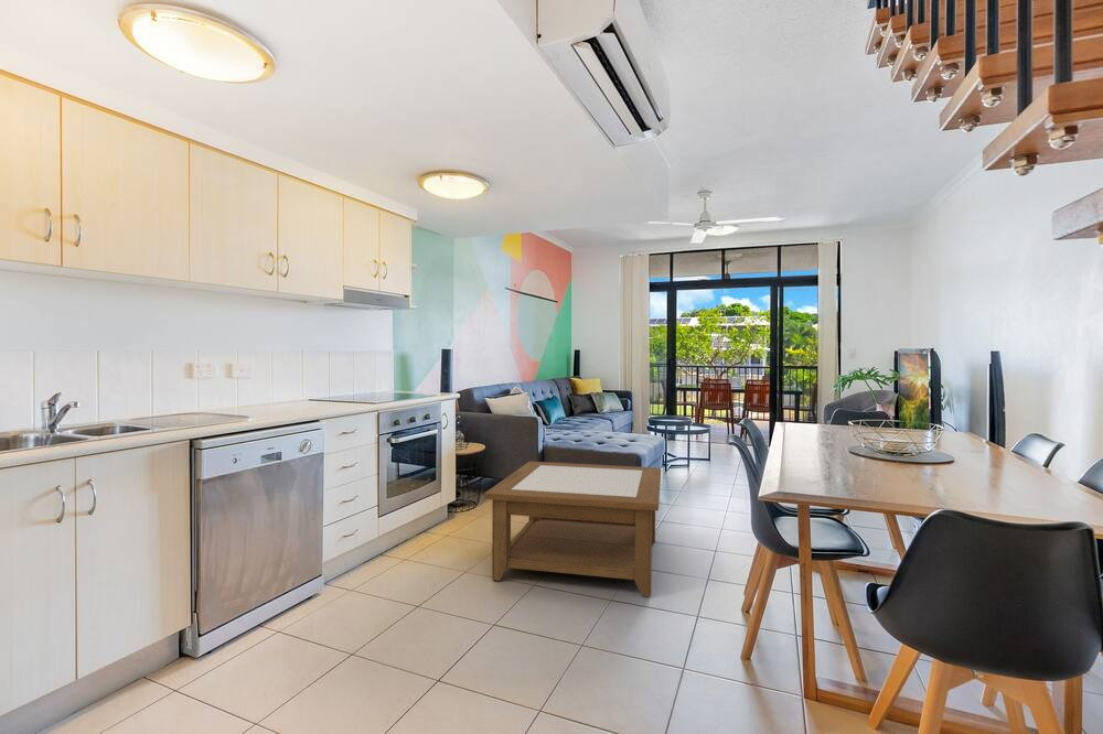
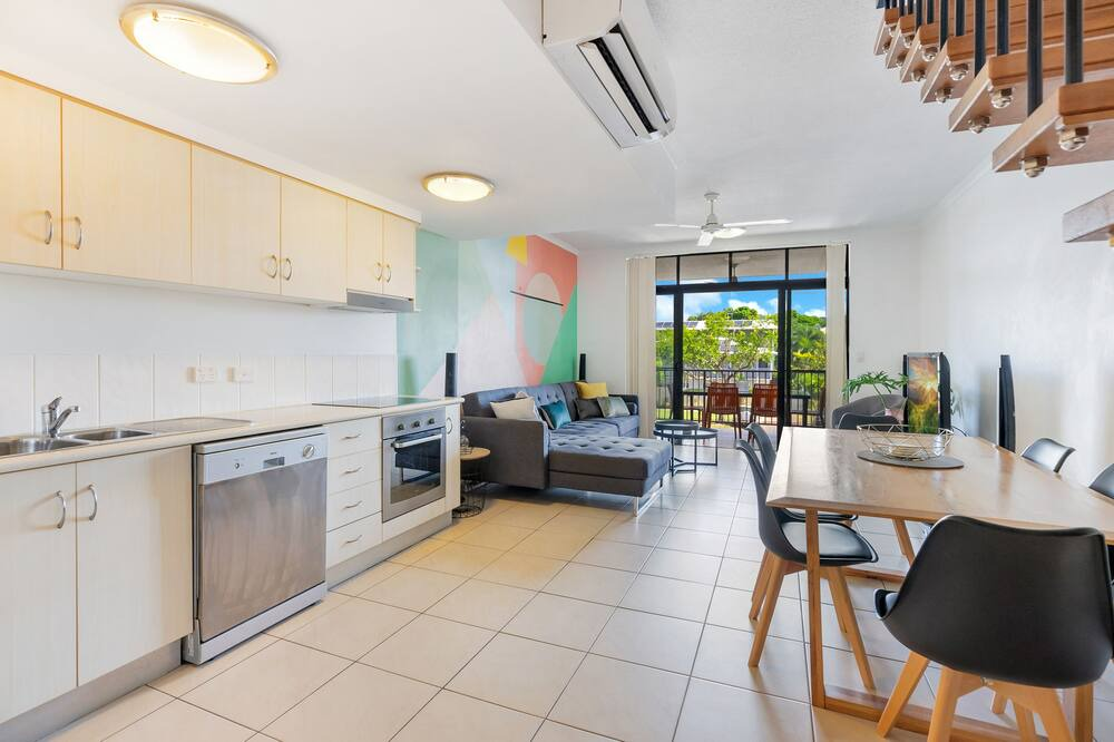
- coffee table (581, 518)
